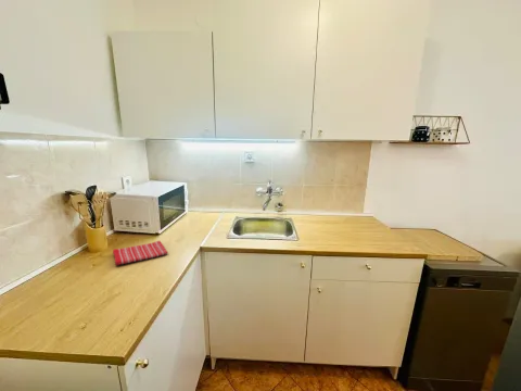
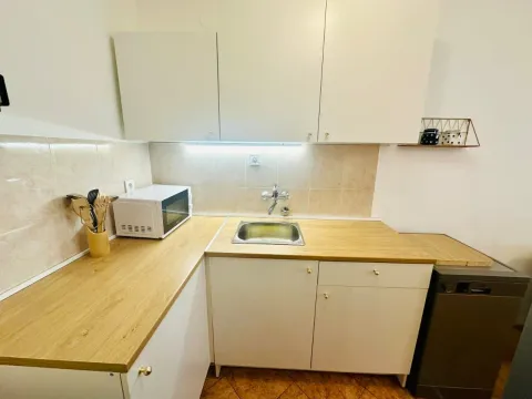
- dish towel (140, 251)
